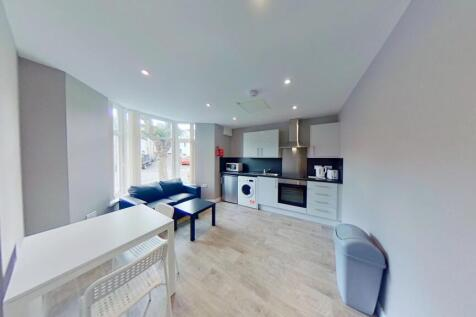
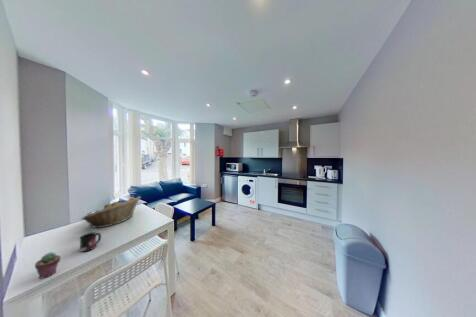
+ fruit basket (115, 209)
+ potted succulent (48, 264)
+ mug (91, 240)
